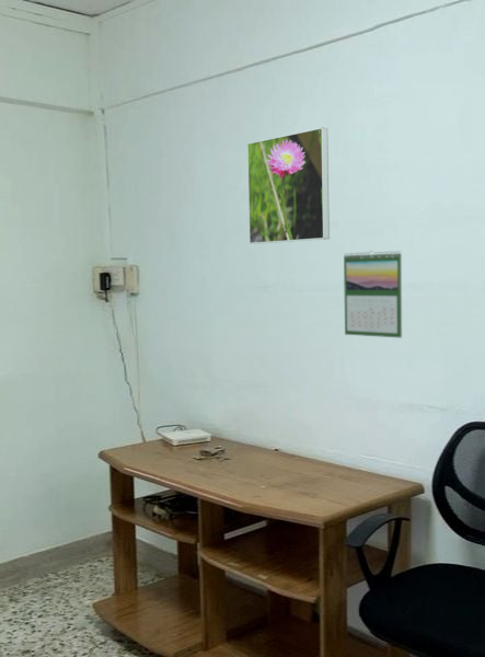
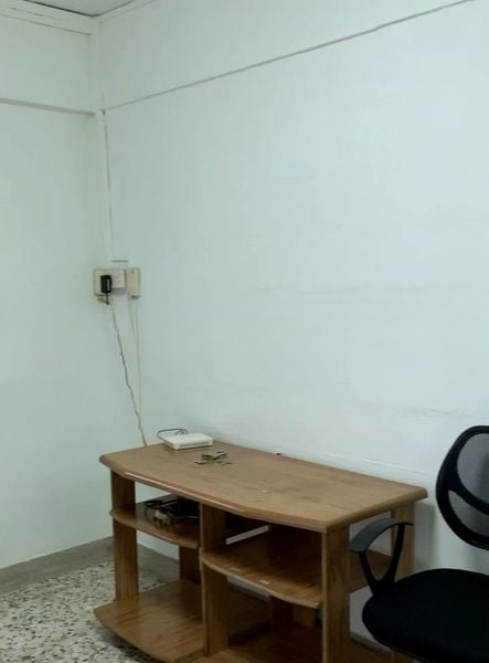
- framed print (286, 188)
- calendar (371, 293)
